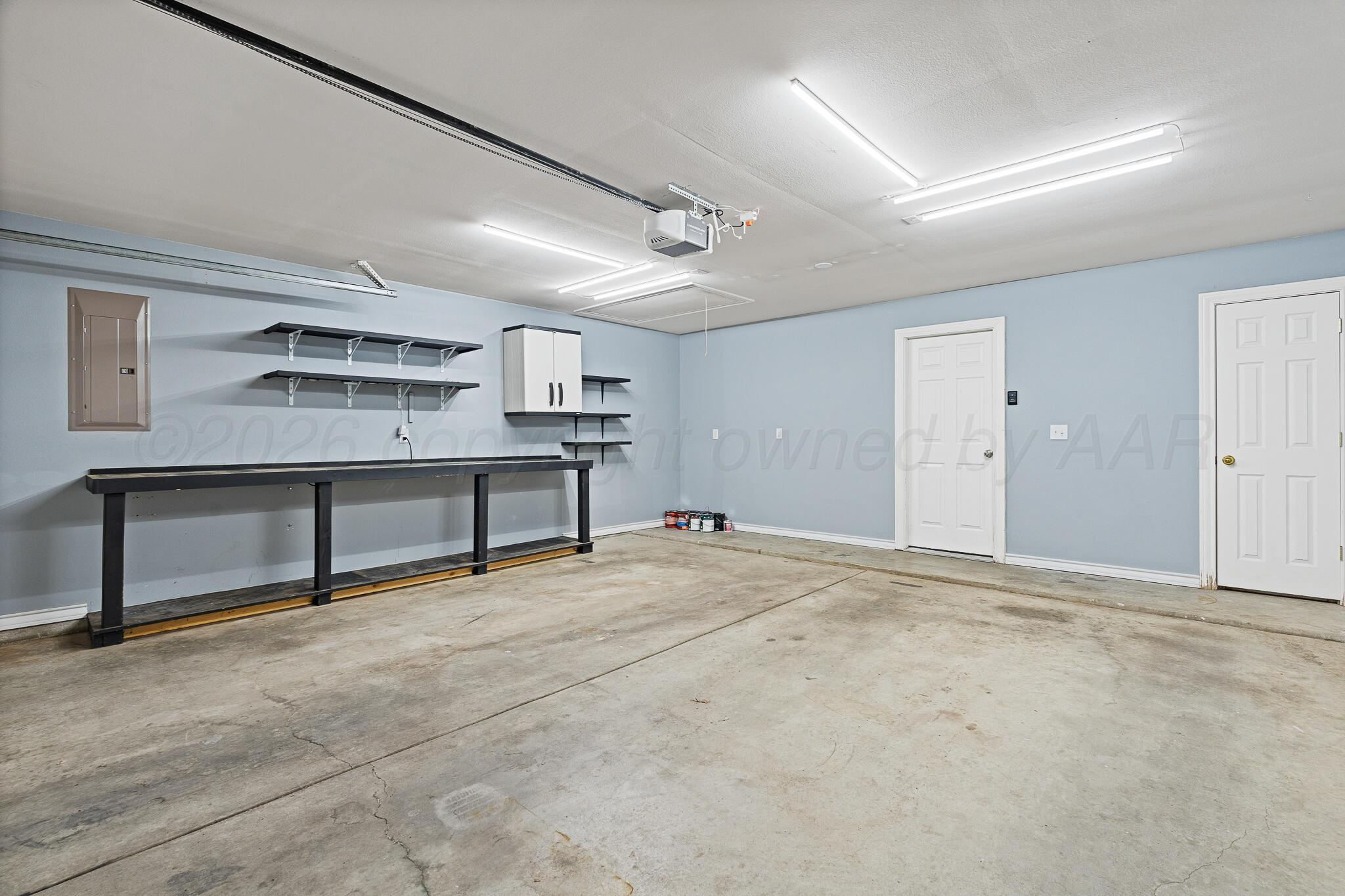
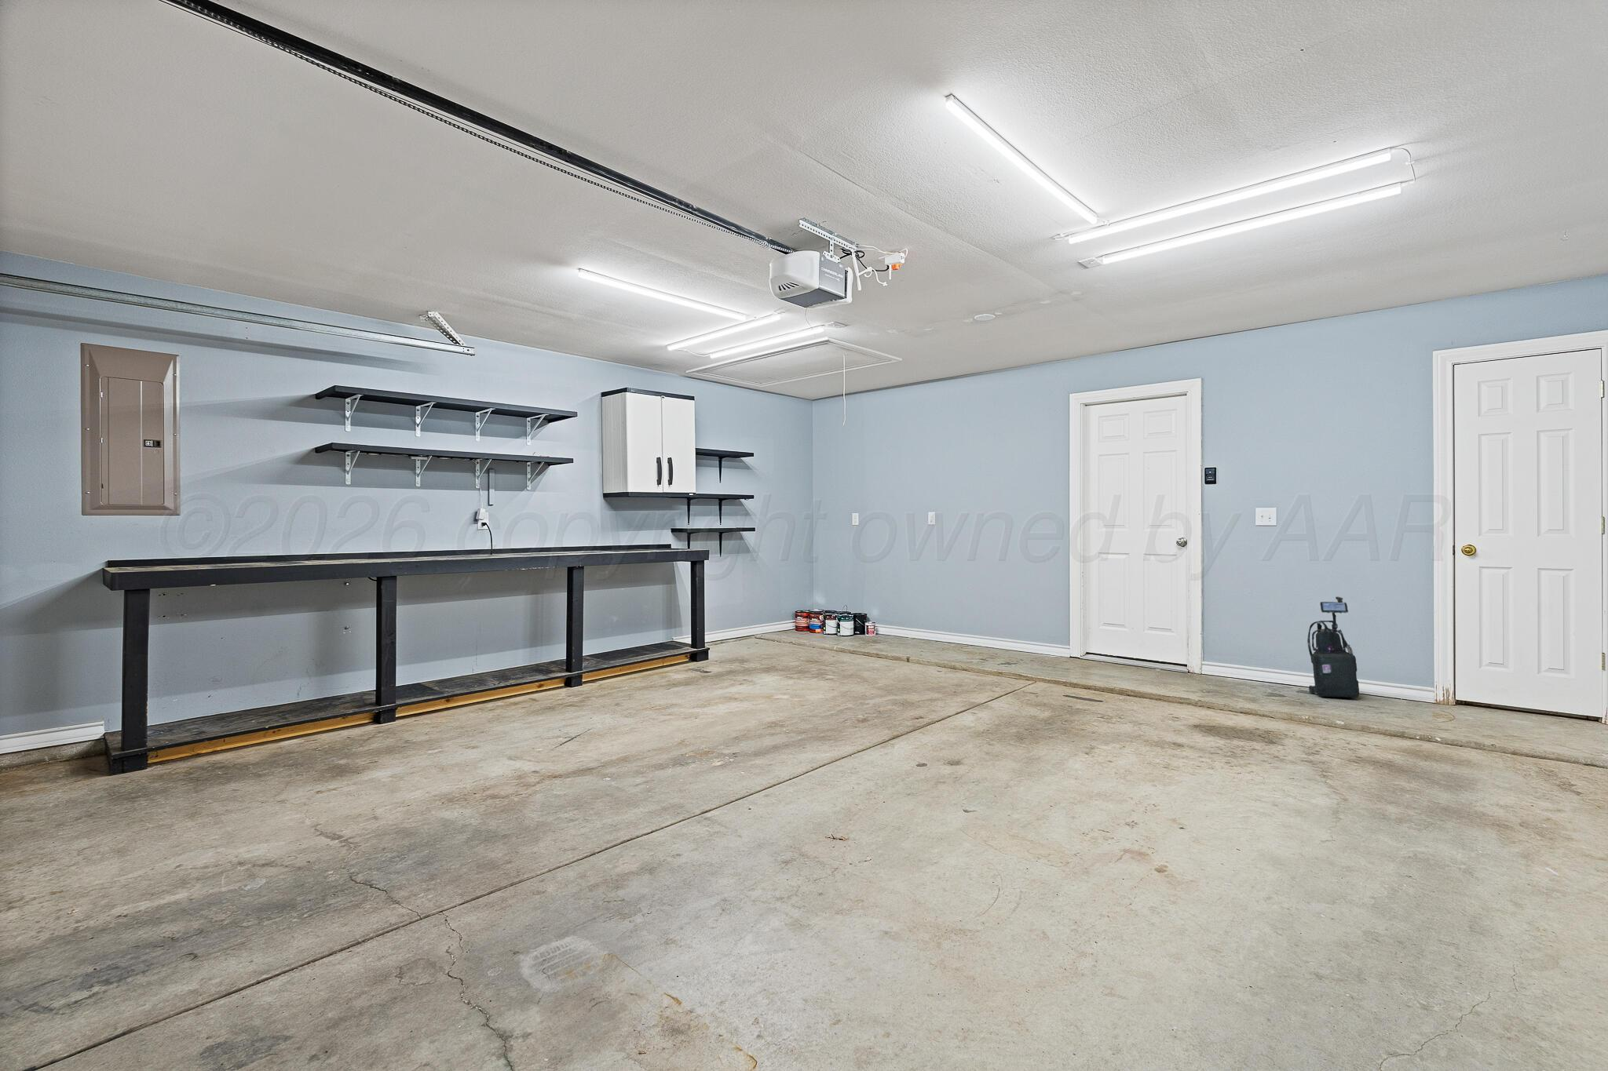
+ vacuum cleaner (1333, 647)
